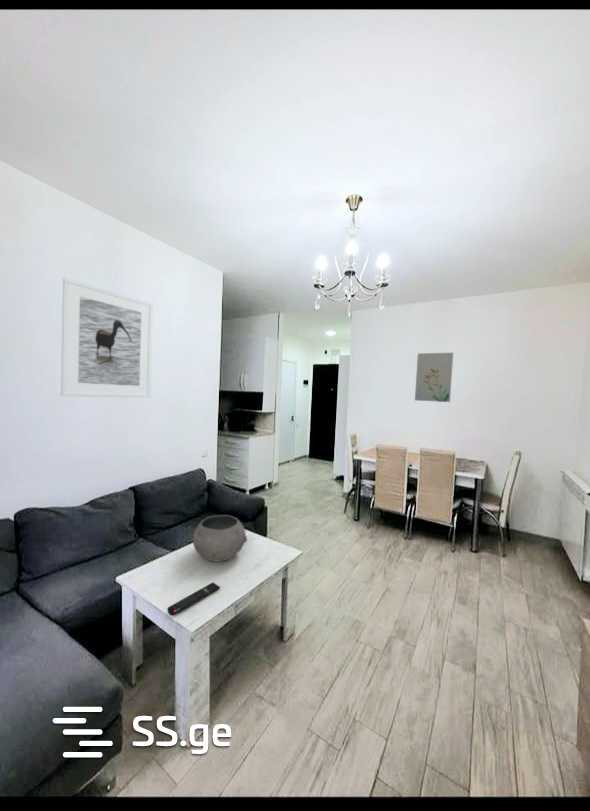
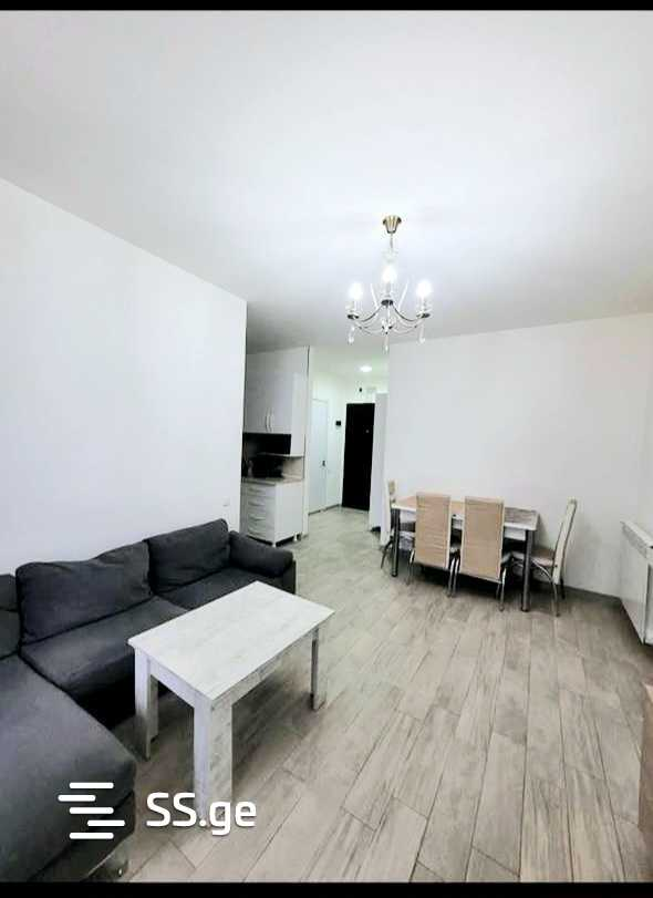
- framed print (111, 345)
- wall art (433, 377)
- bowl (220, 538)
- remote control (194, 598)
